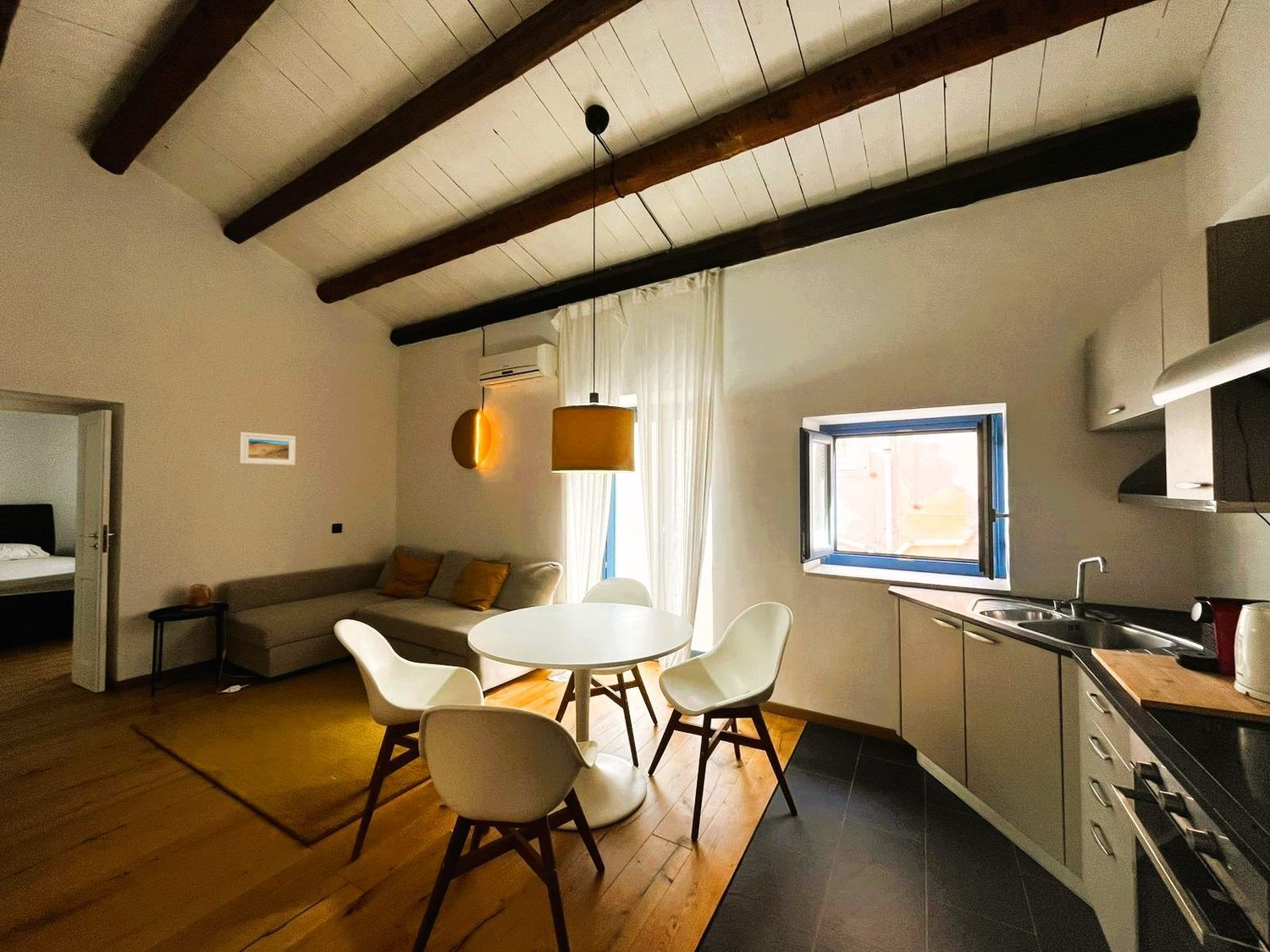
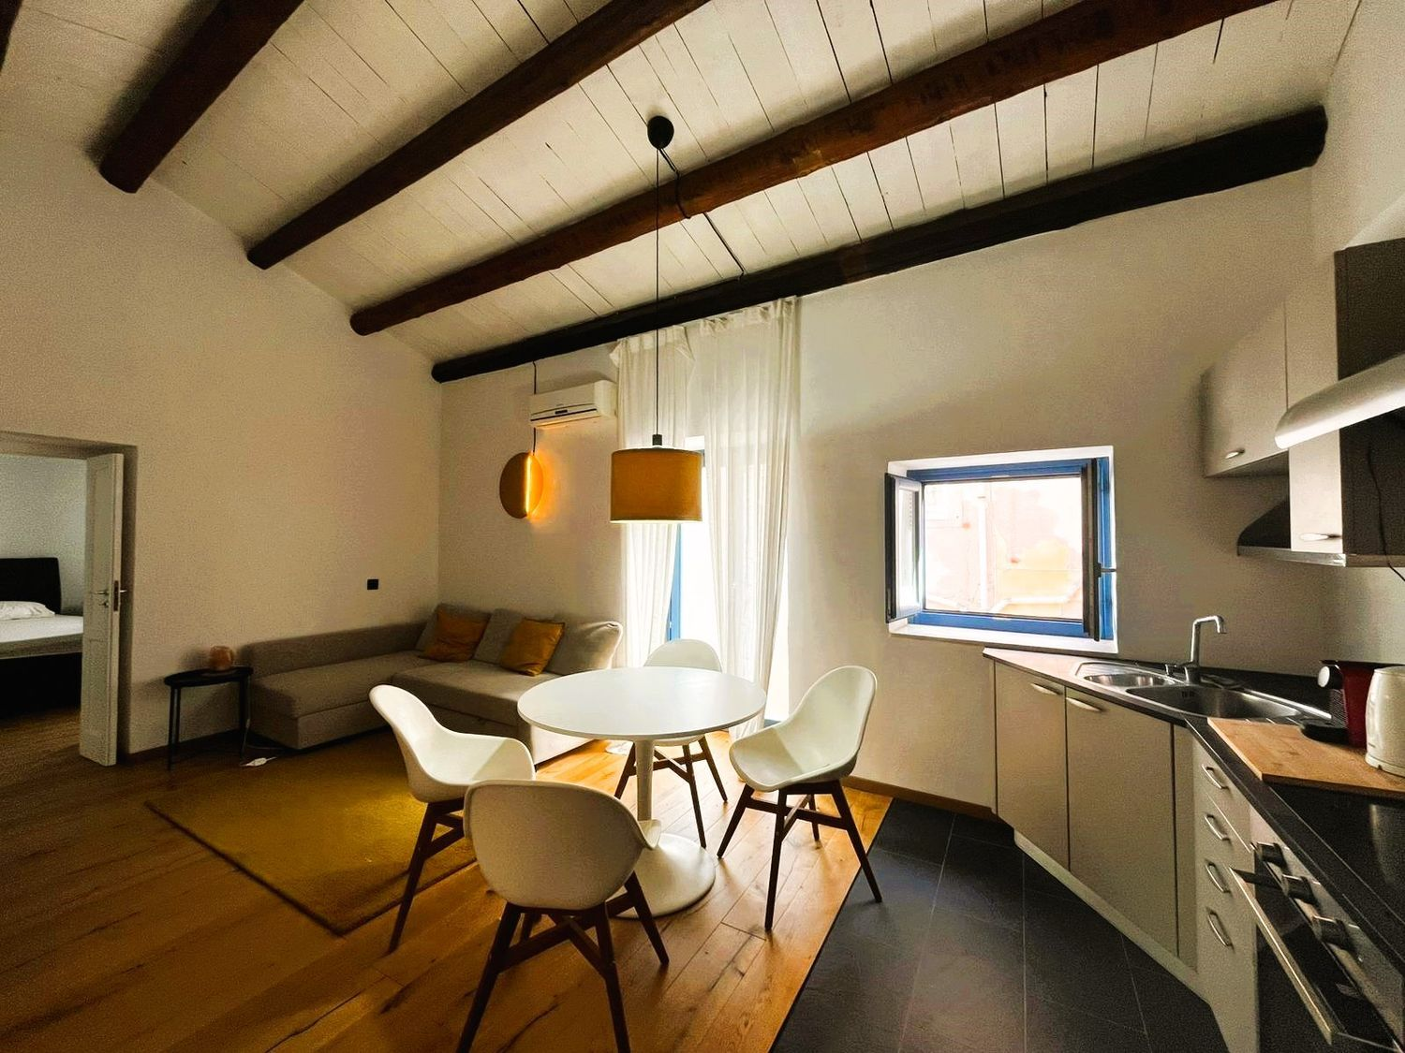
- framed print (268, 449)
